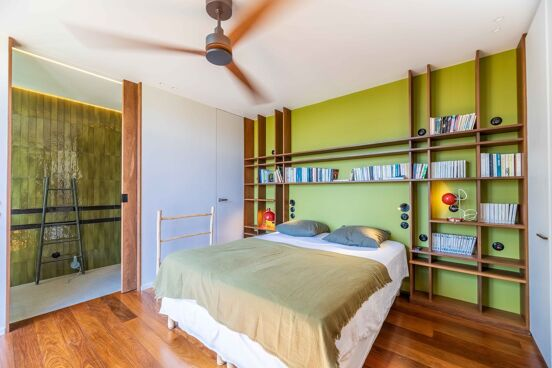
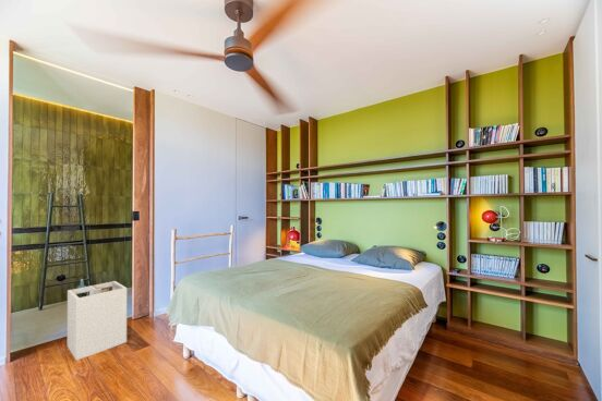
+ laundry hamper (97, 316)
